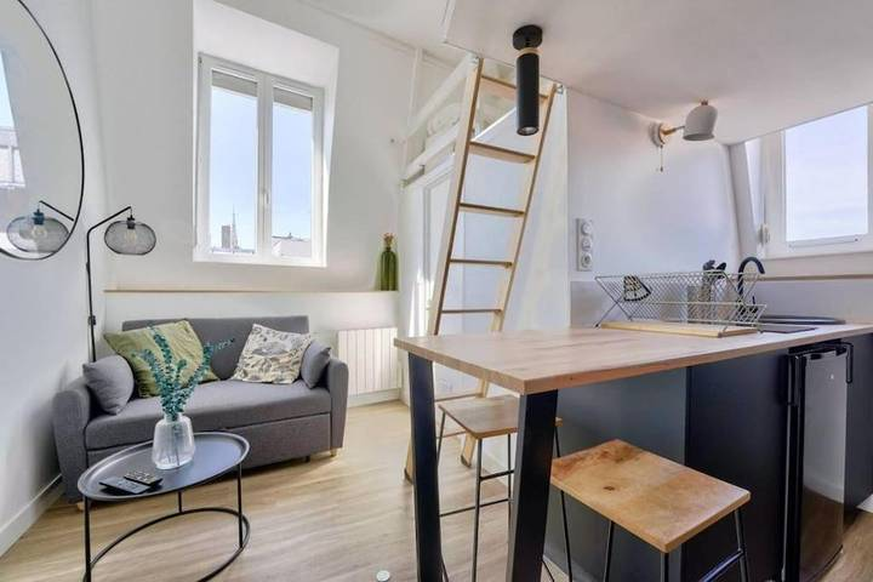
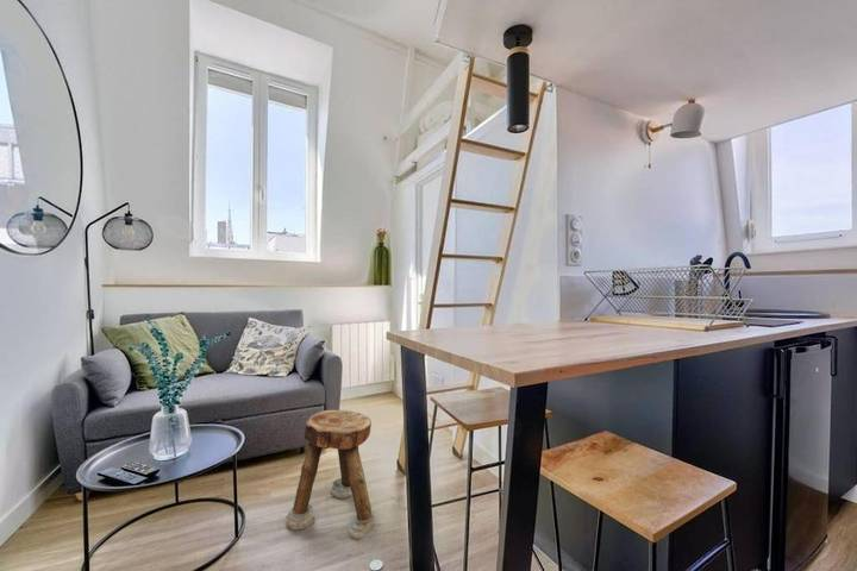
+ stool (340, 465)
